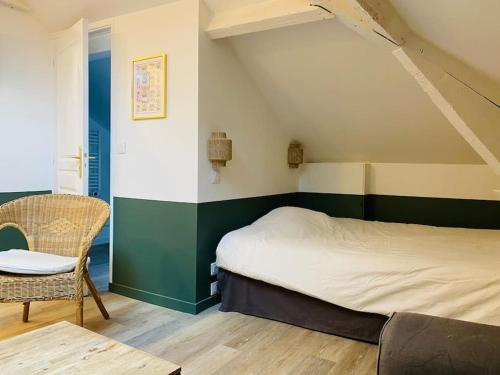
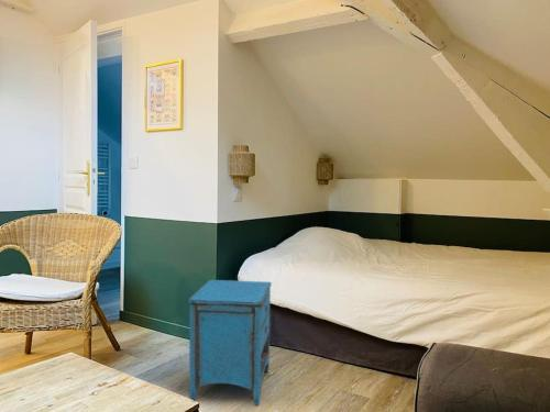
+ nightstand (232, 337)
